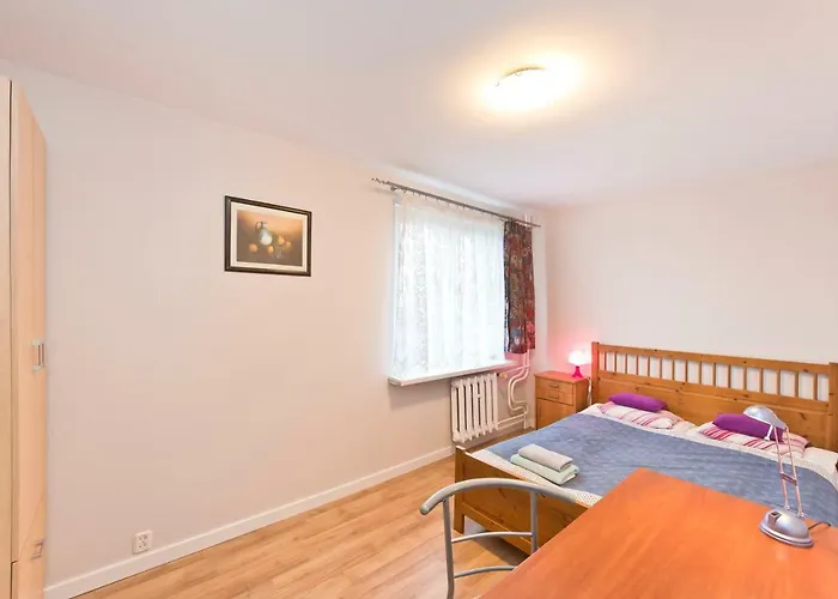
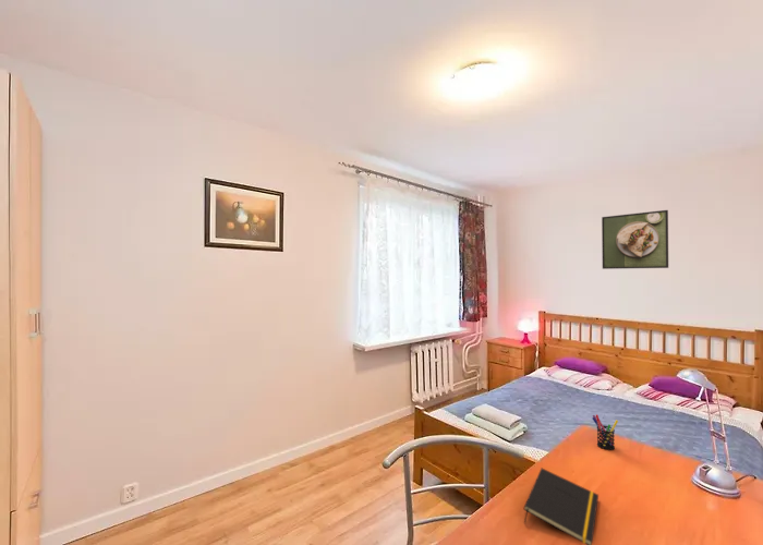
+ pen holder (605, 431)
+ notepad (562, 501)
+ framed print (633, 241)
